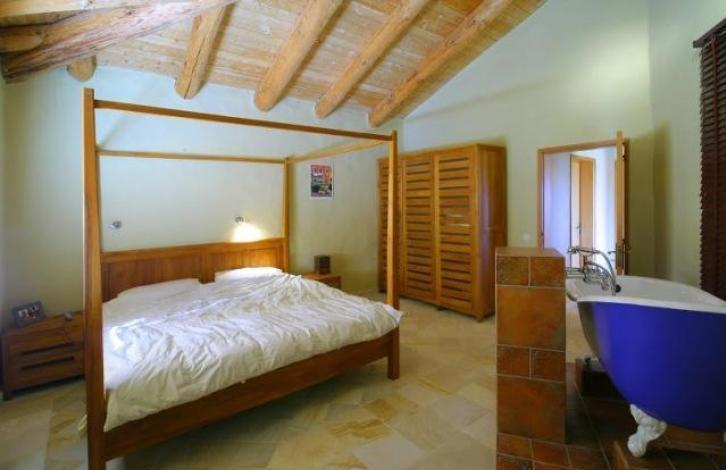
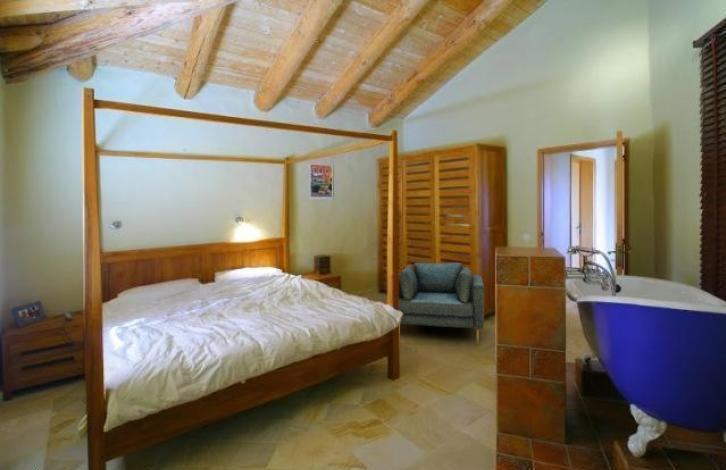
+ armchair (436, 298)
